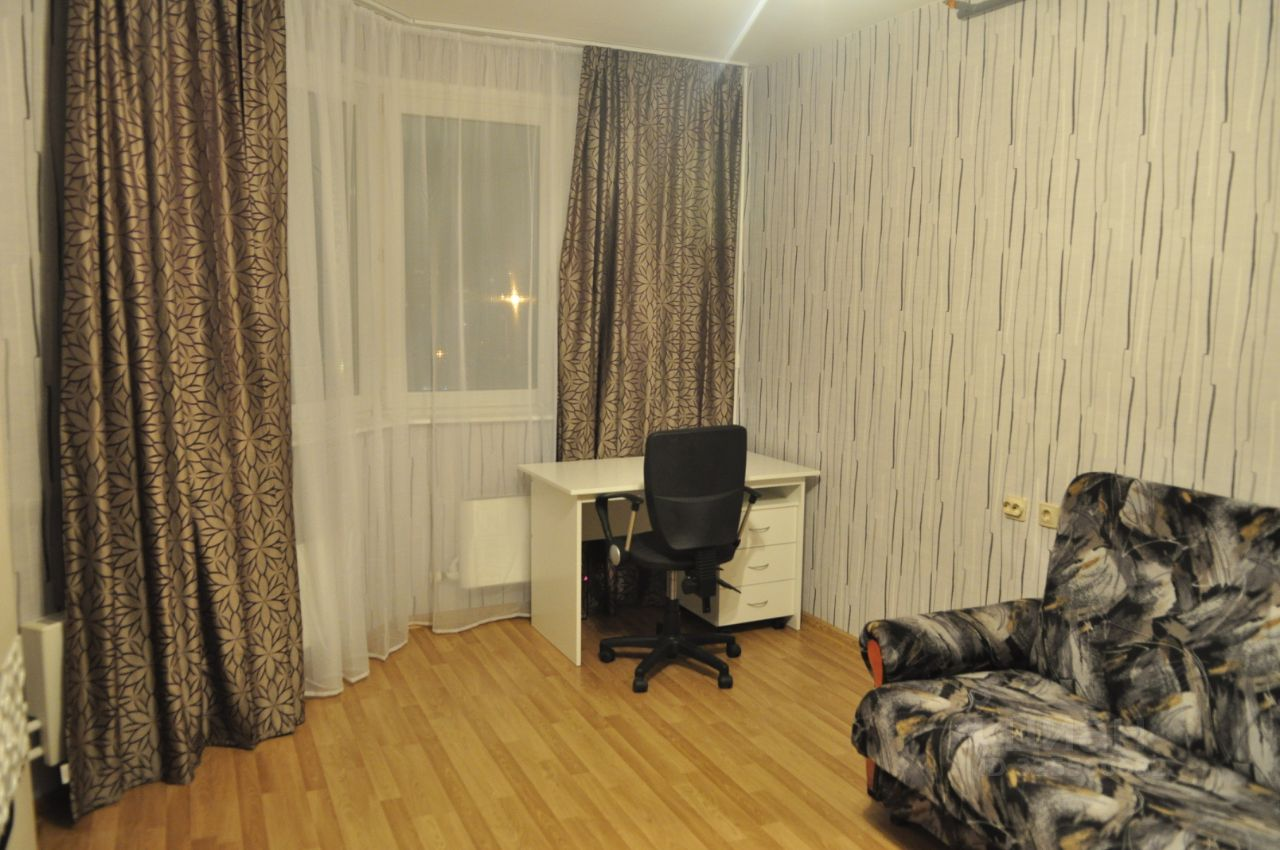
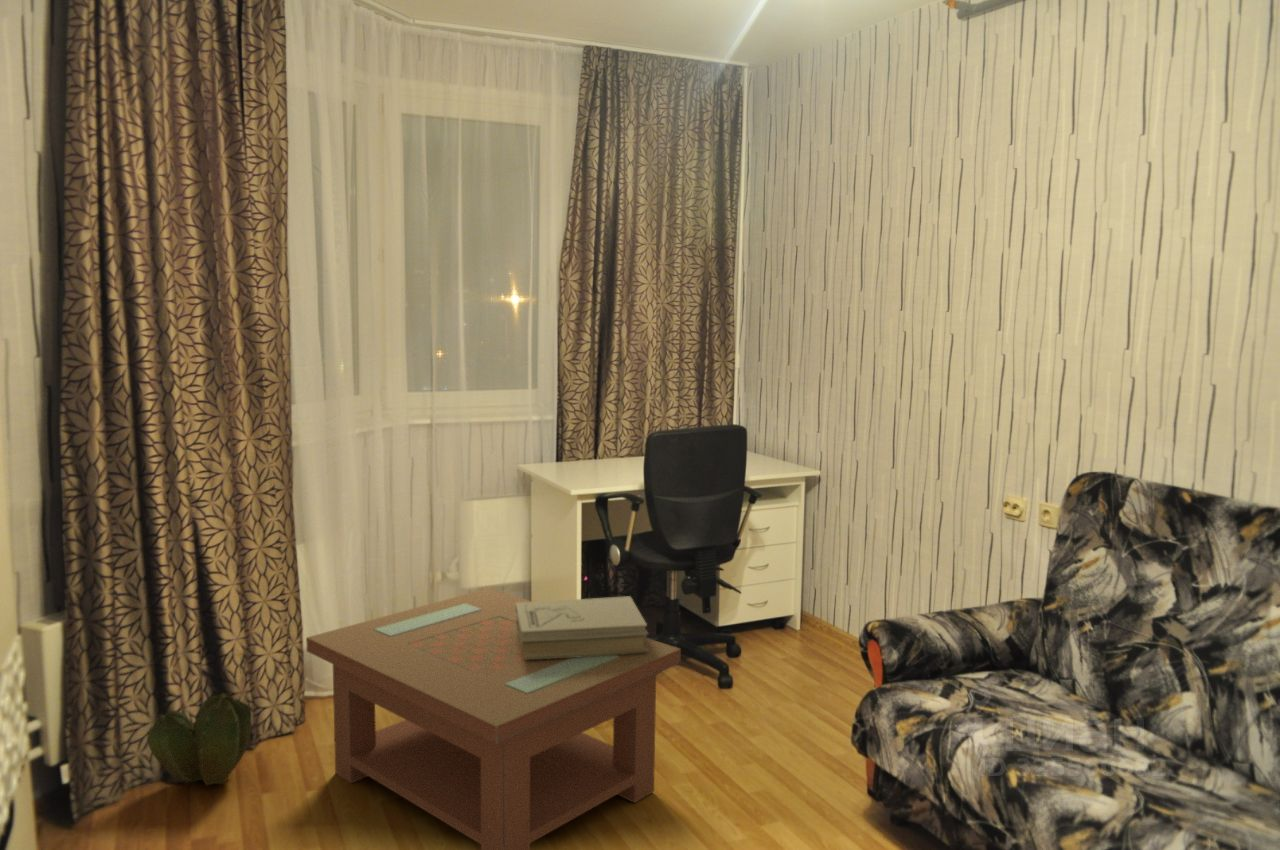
+ coffee table (492, 713)
+ cactus (203, 740)
+ books (579, 626)
